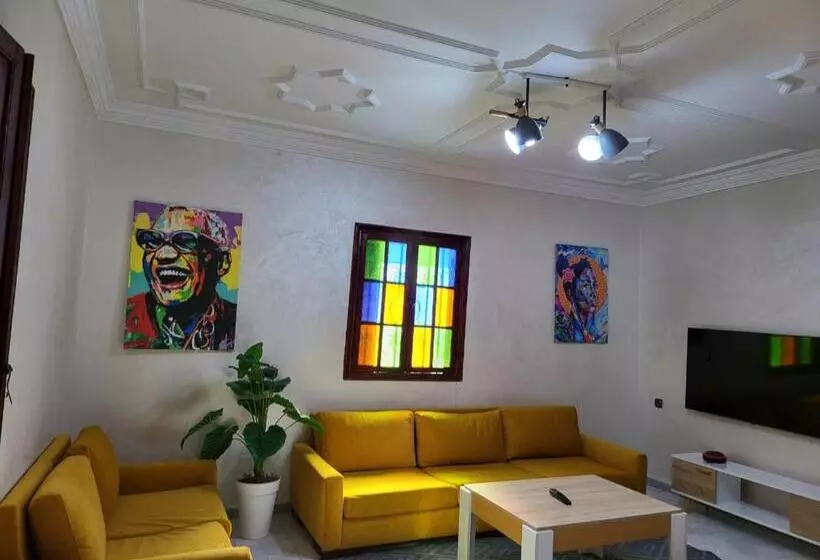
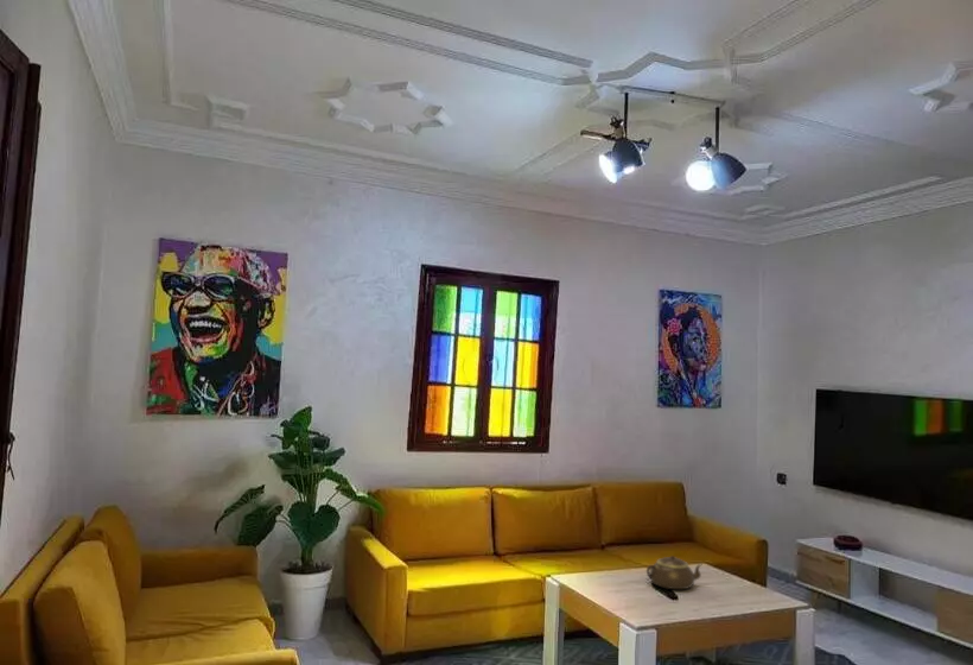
+ teapot (673, 570)
